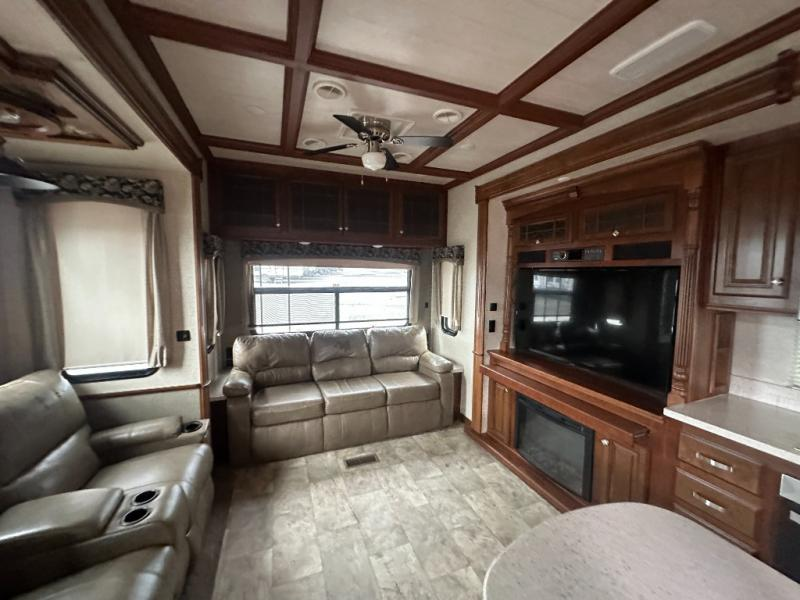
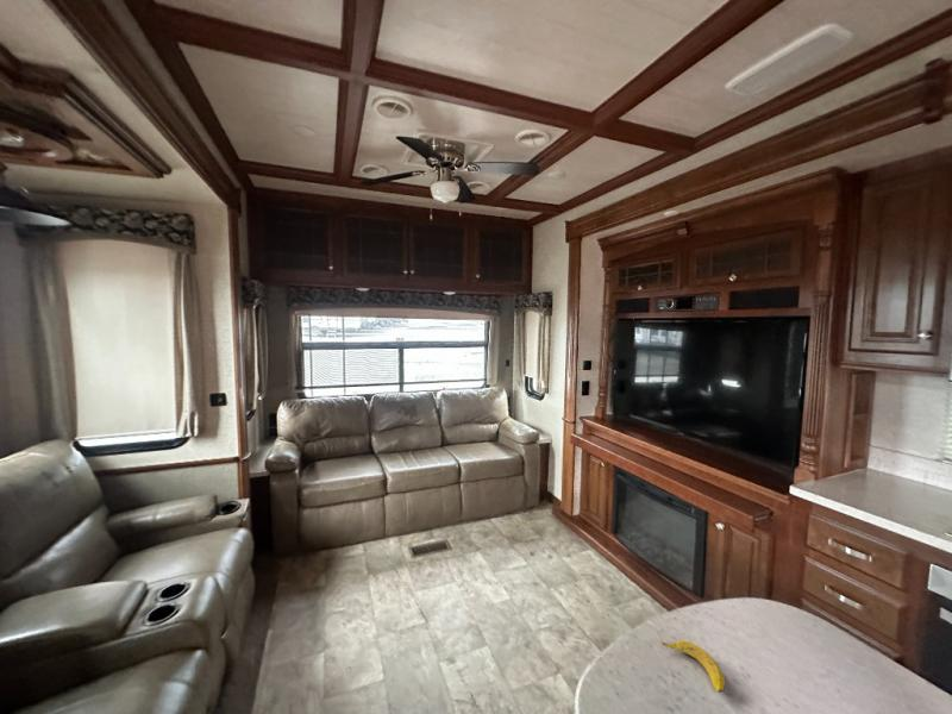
+ banana (695, 658)
